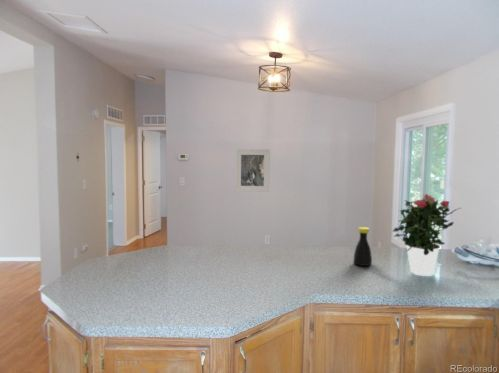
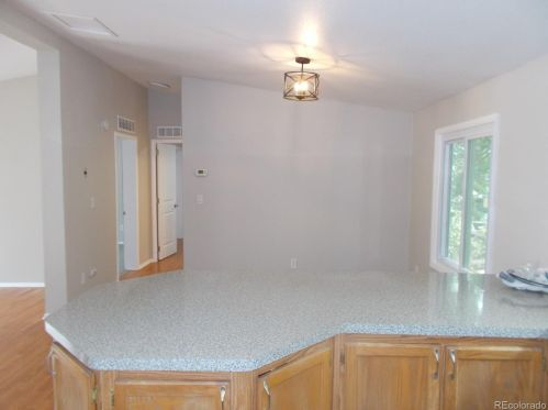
- bottle (363, 246)
- potted flower (424, 233)
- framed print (252, 170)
